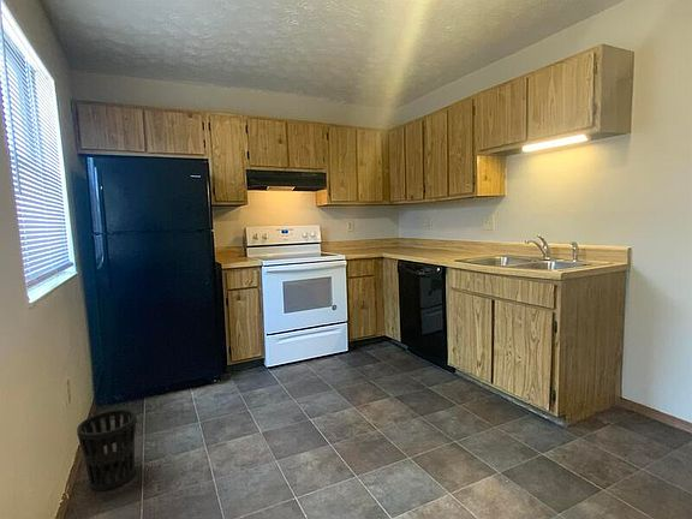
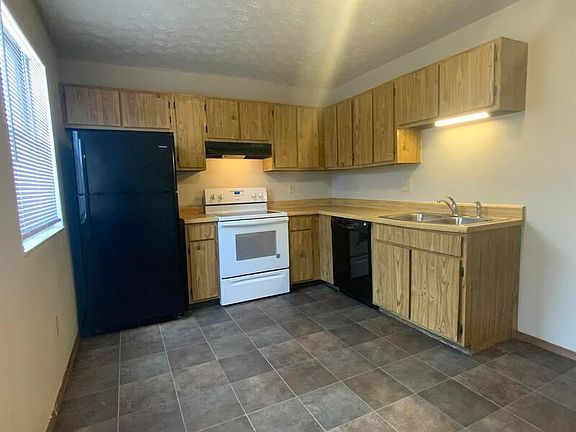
- wastebasket (109, 448)
